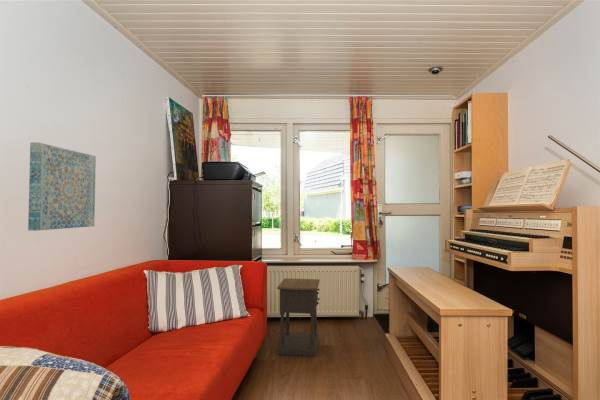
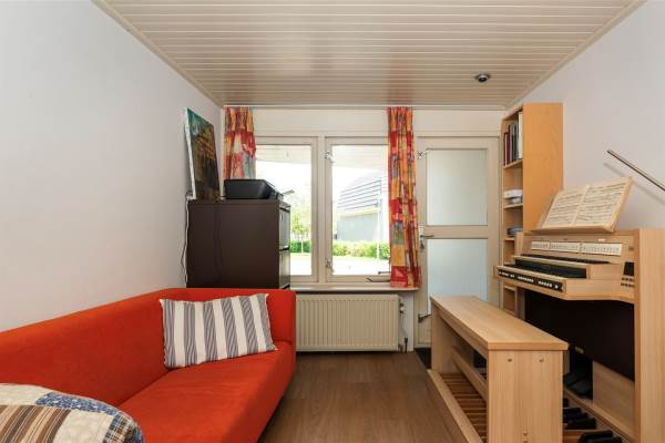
- nightstand (299, 312)
- wall art (65, 188)
